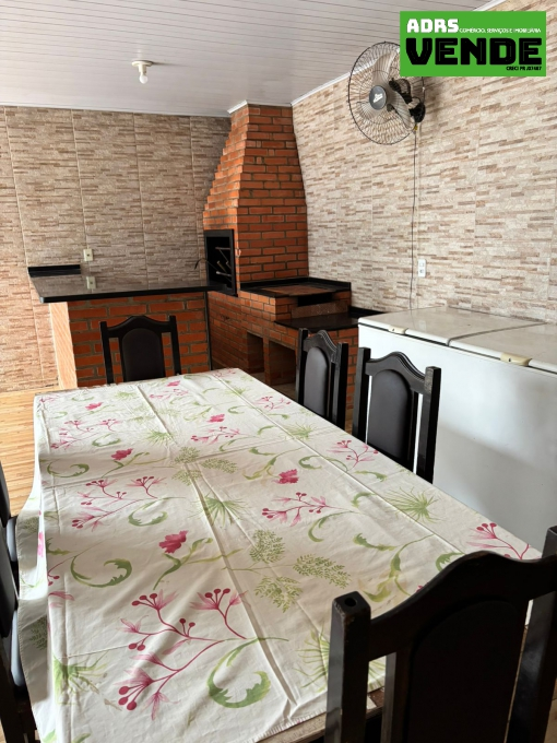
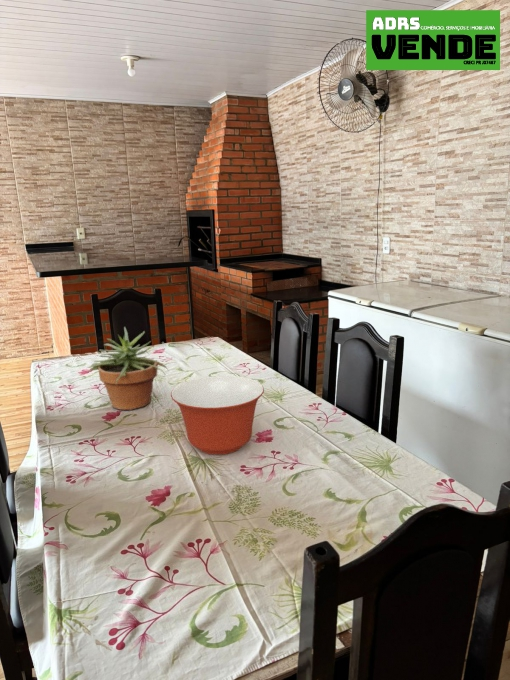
+ potted plant (131, 367)
+ mixing bowl (219, 417)
